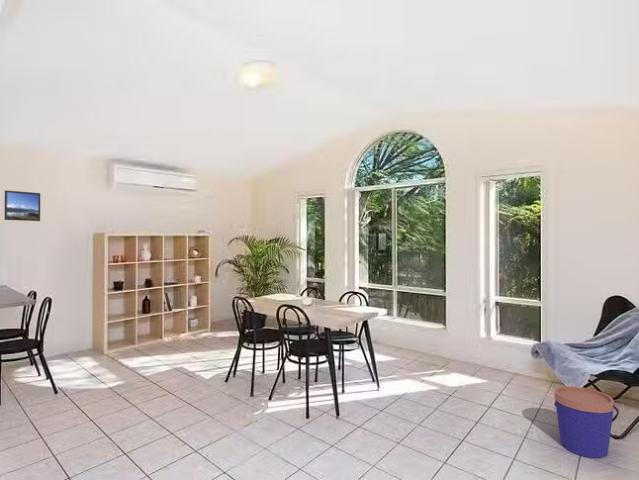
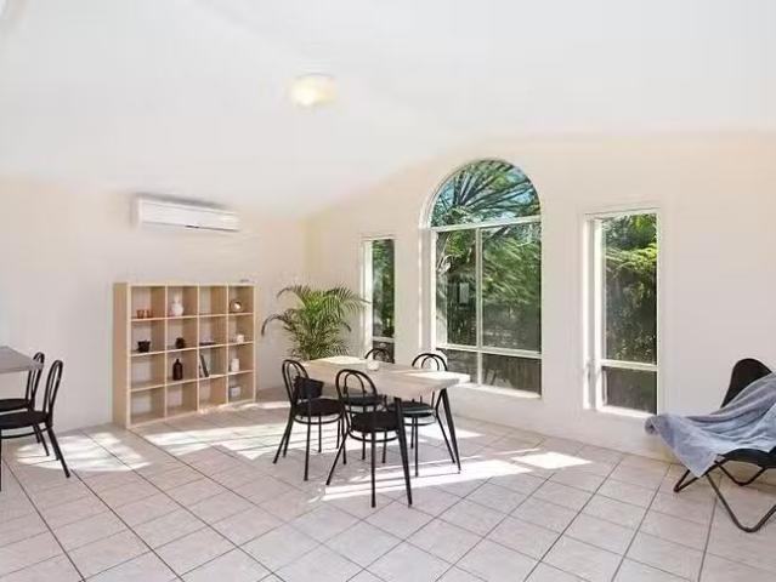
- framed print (22, 206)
- bucket (584, 420)
